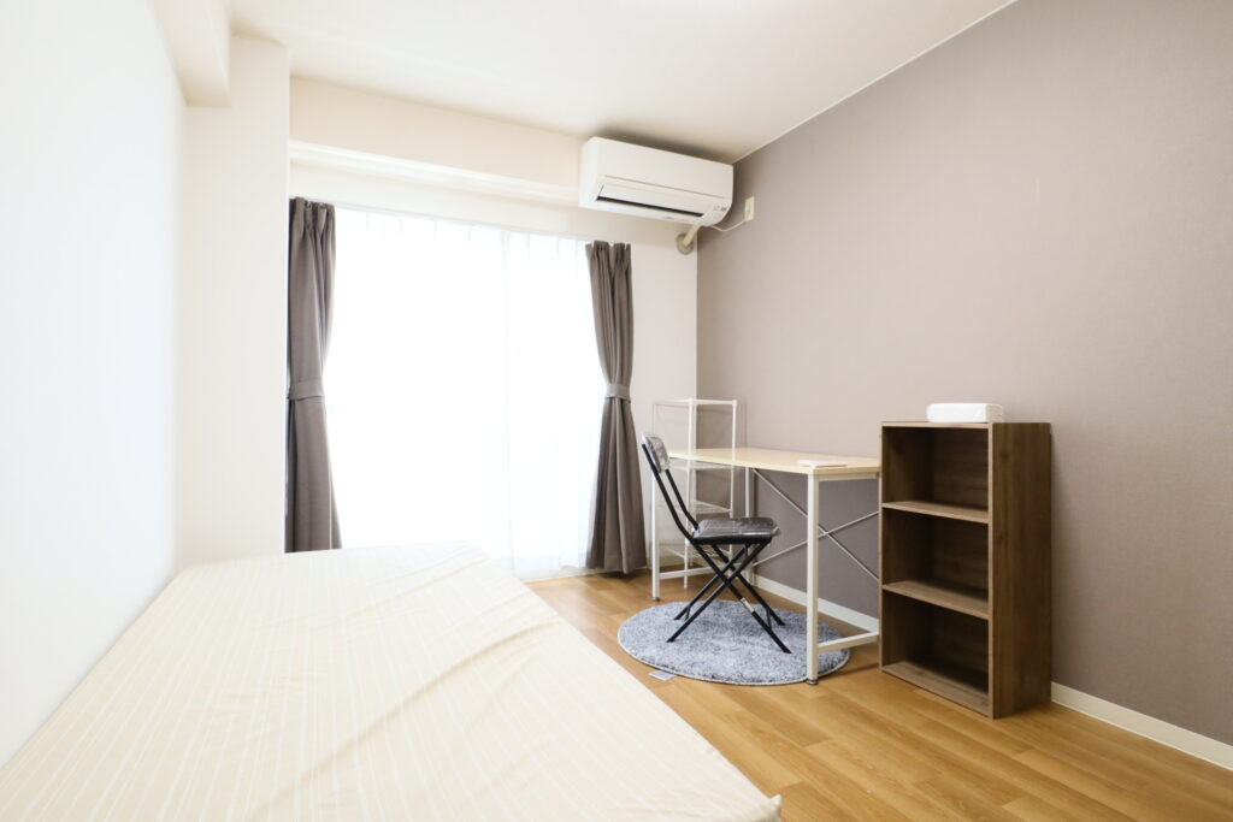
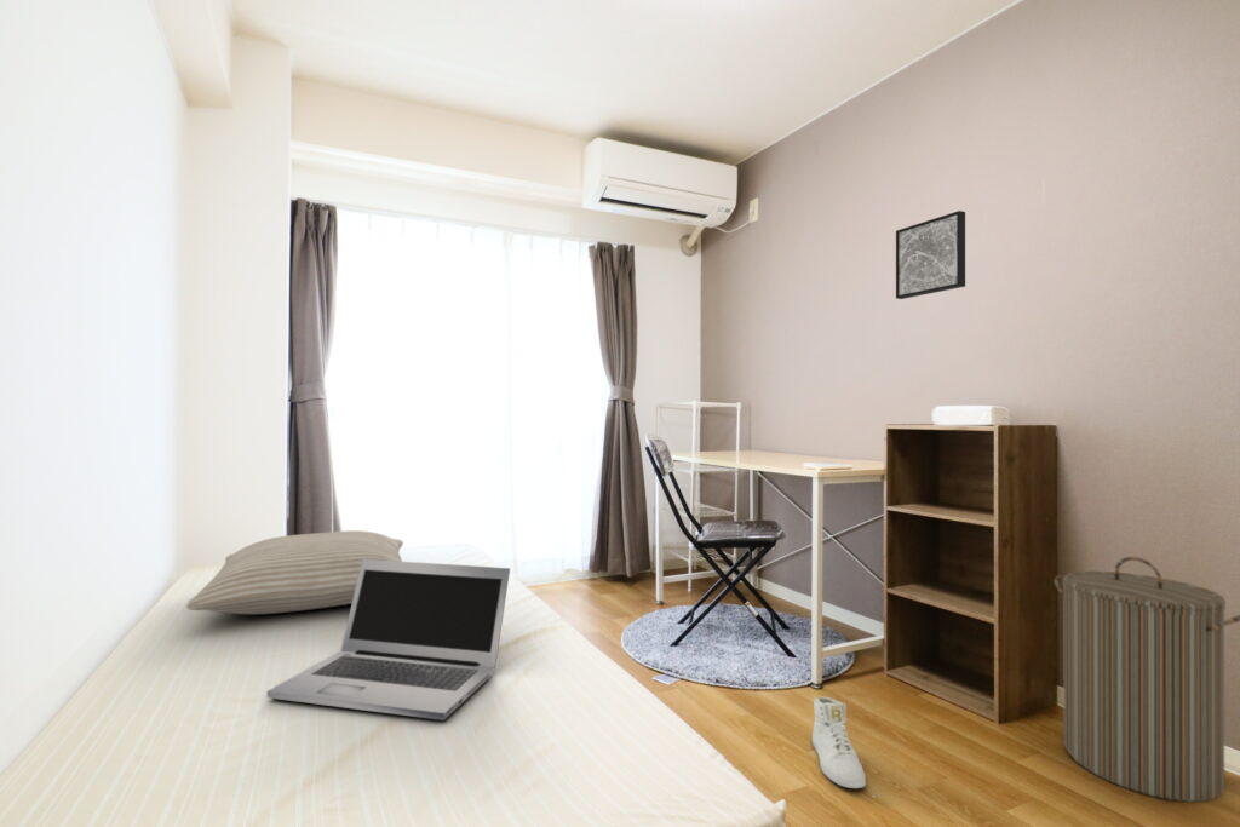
+ sneaker (834, 735)
+ laptop (397, 628)
+ pillow (314, 568)
+ laundry hamper (1138, 661)
+ wall art (929, 257)
